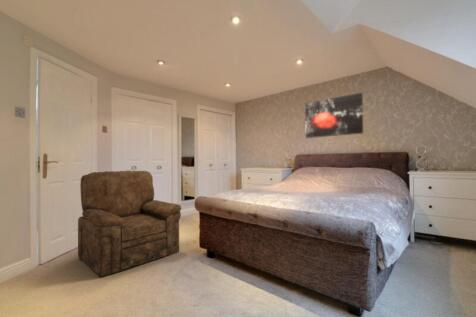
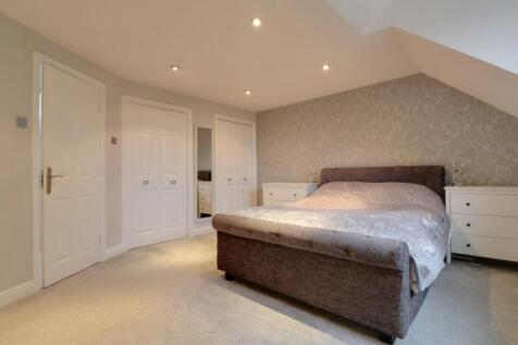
- wall art (332, 117)
- armchair (130, 212)
